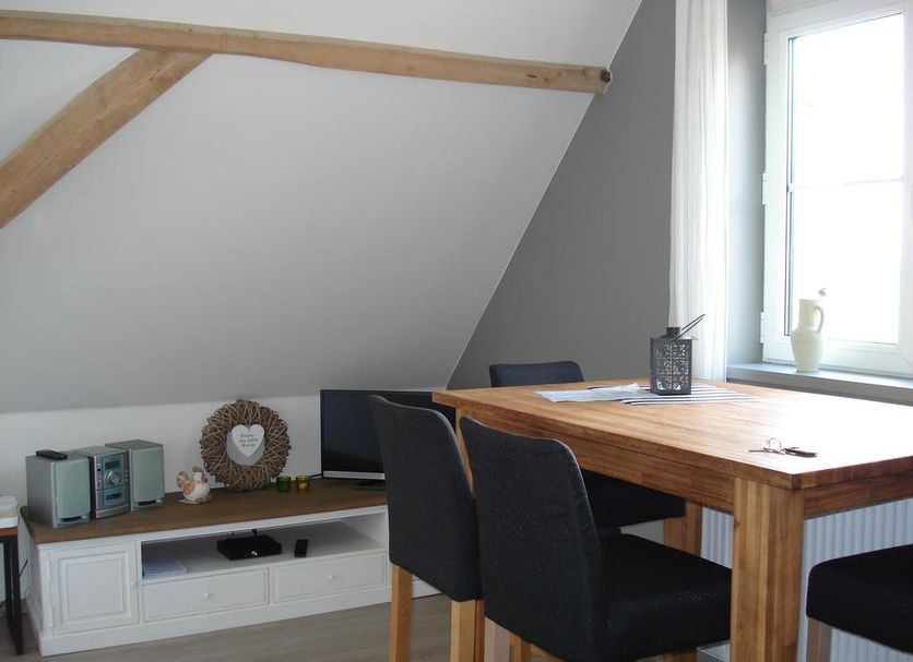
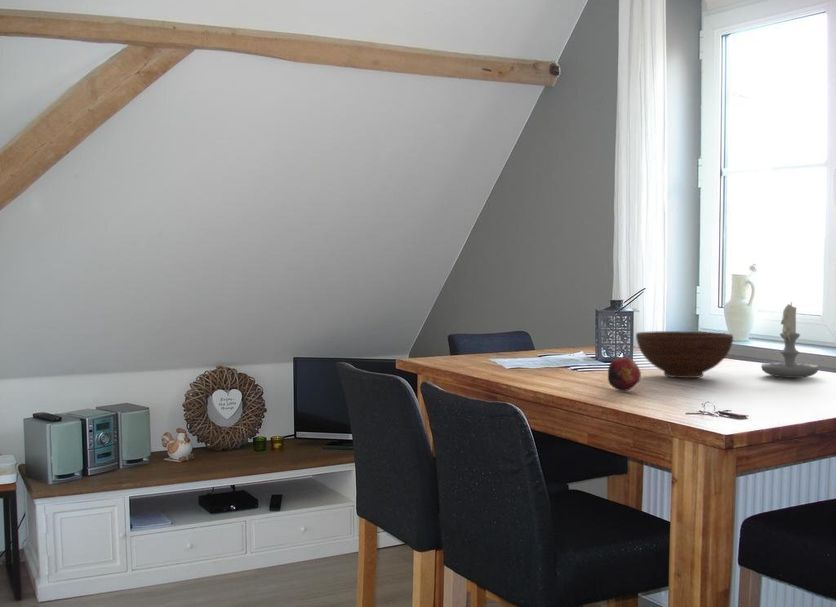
+ candle (789, 339)
+ fruit (623, 374)
+ bowl (683, 355)
